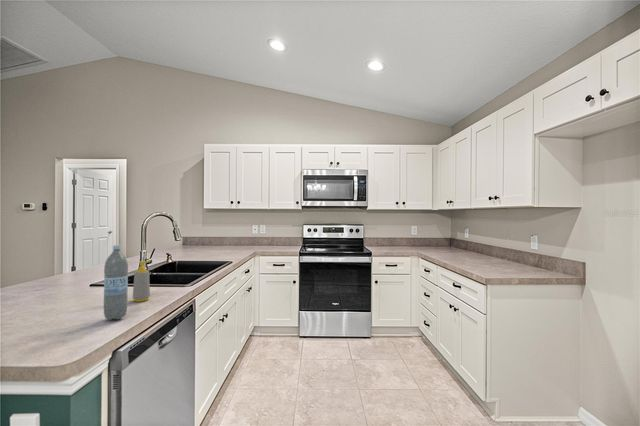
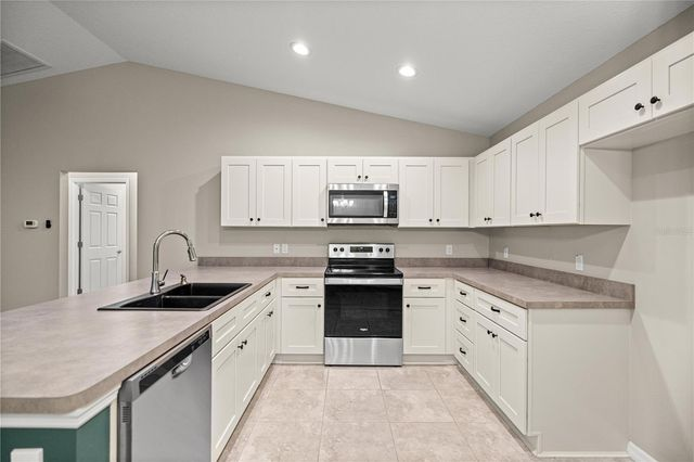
- water bottle (116, 282)
- soap bottle (141, 280)
